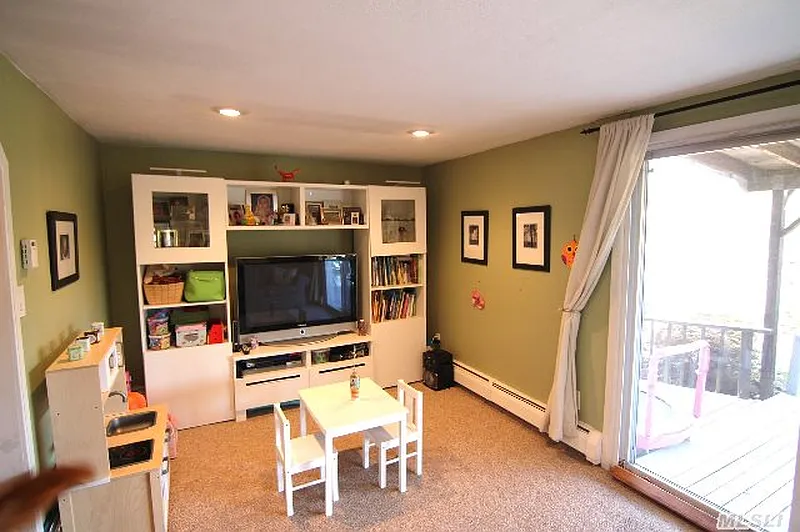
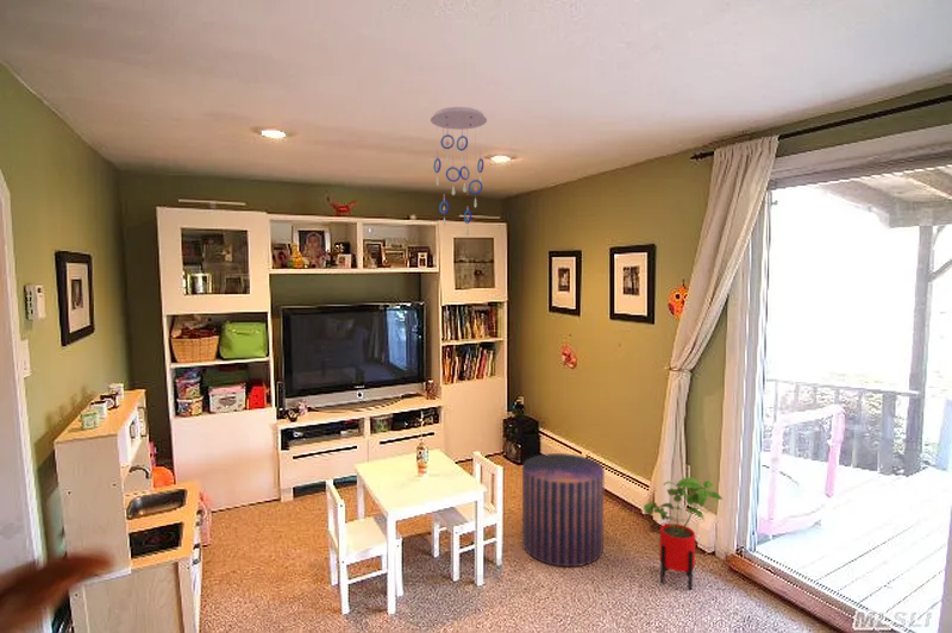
+ pouf (562, 506)
+ ceiling mobile (458, 175)
+ house plant (678, 527)
